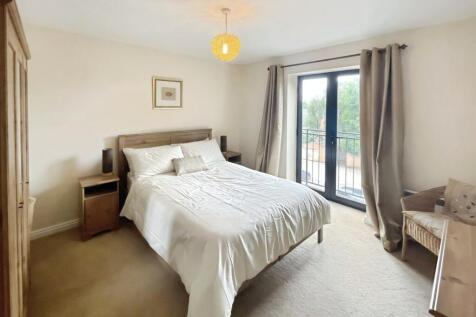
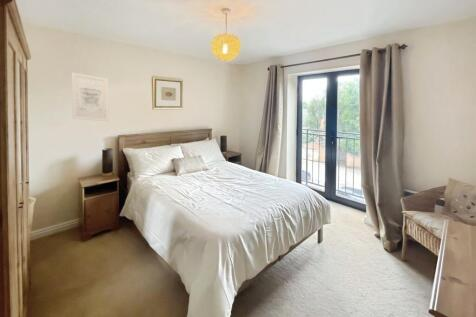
+ wall art (91, 98)
